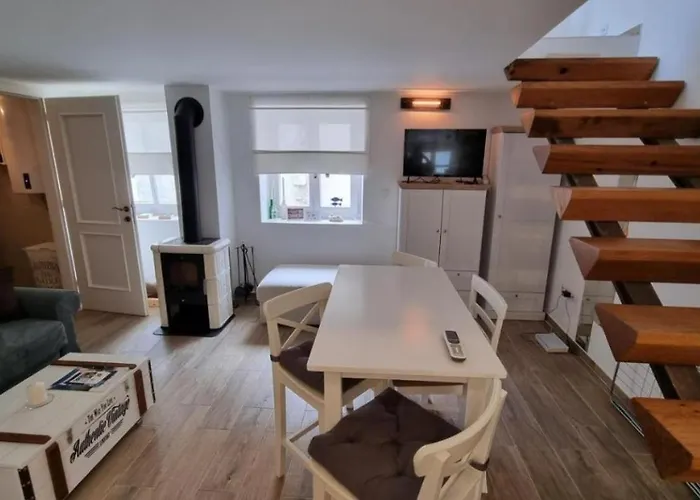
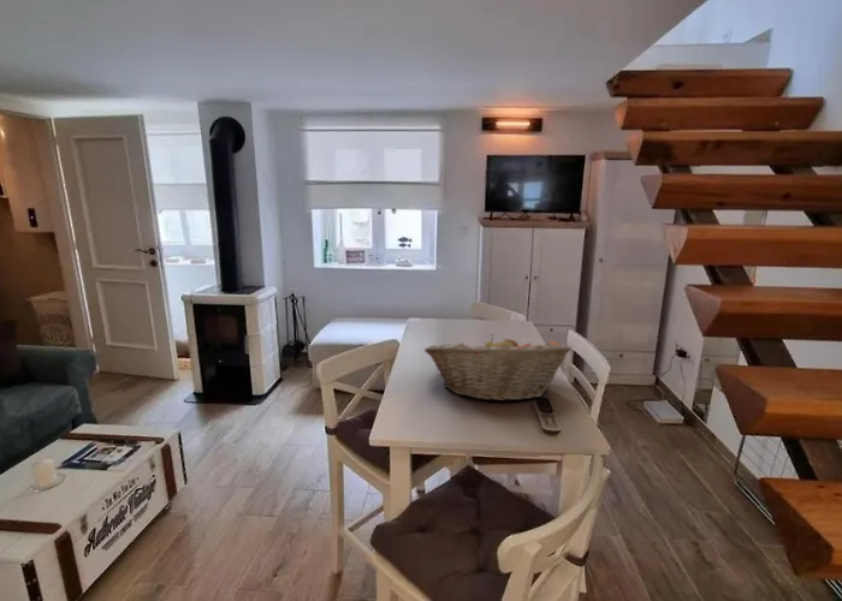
+ fruit basket (496, 359)
